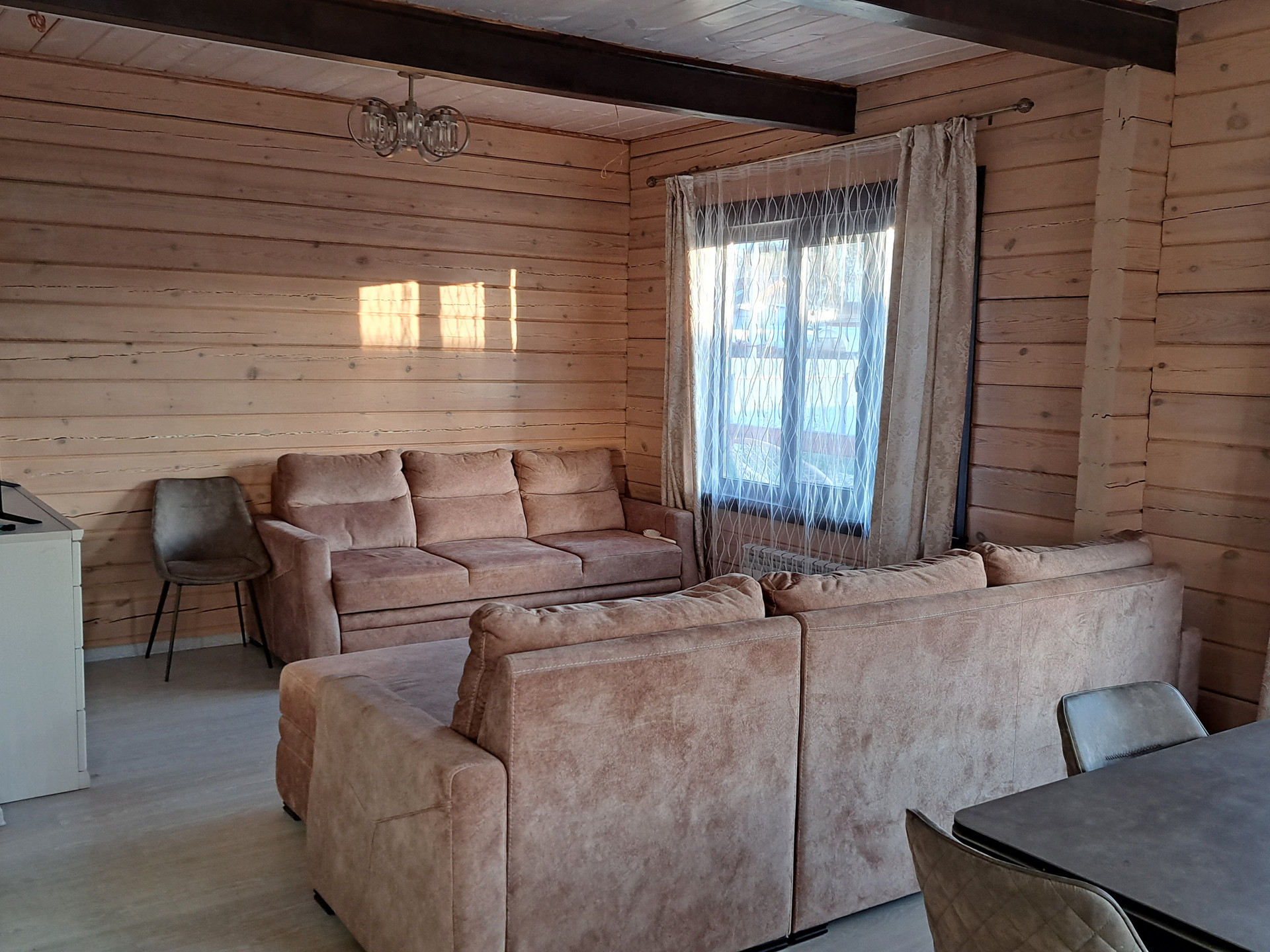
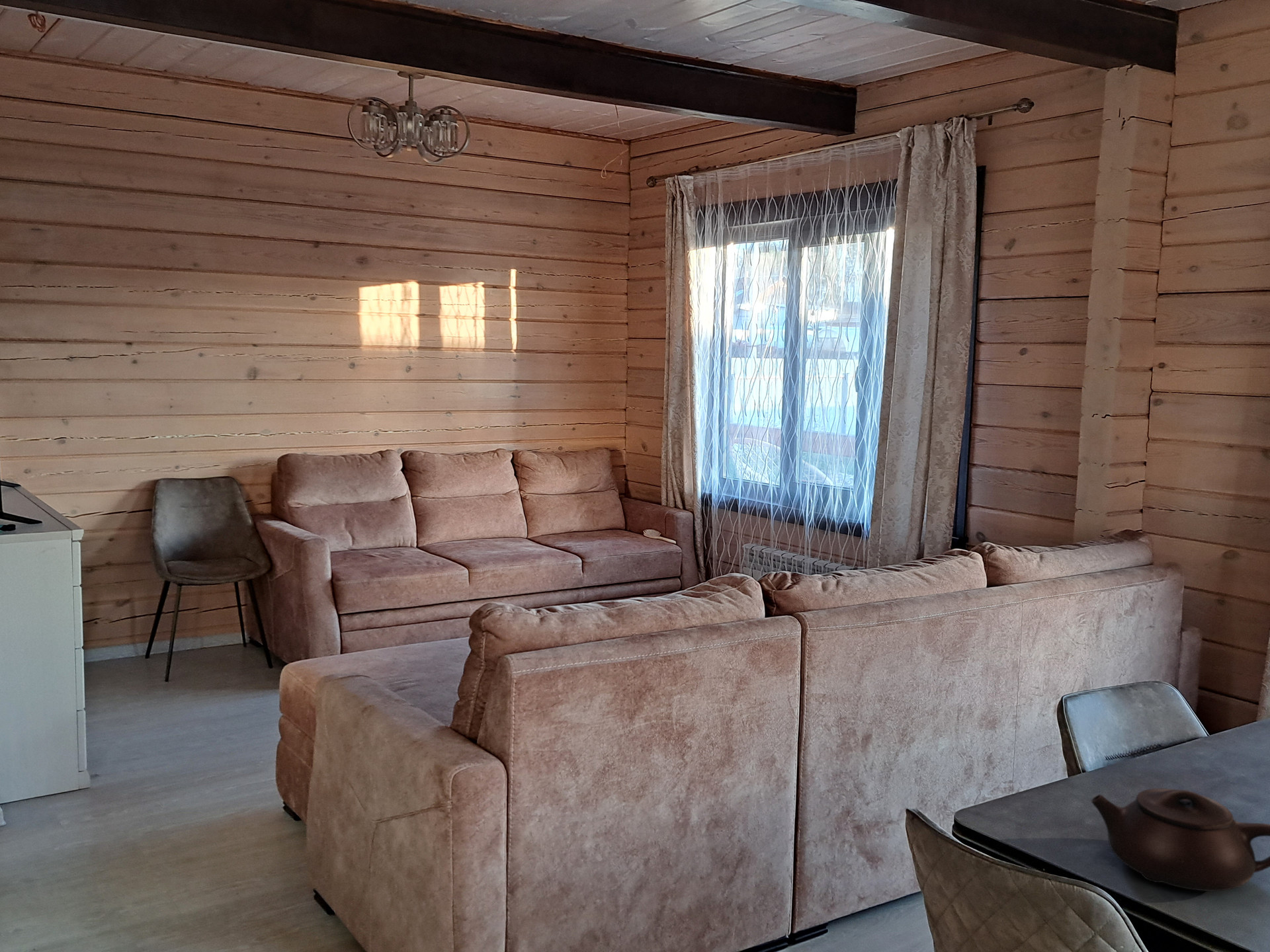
+ teapot (1185, 832)
